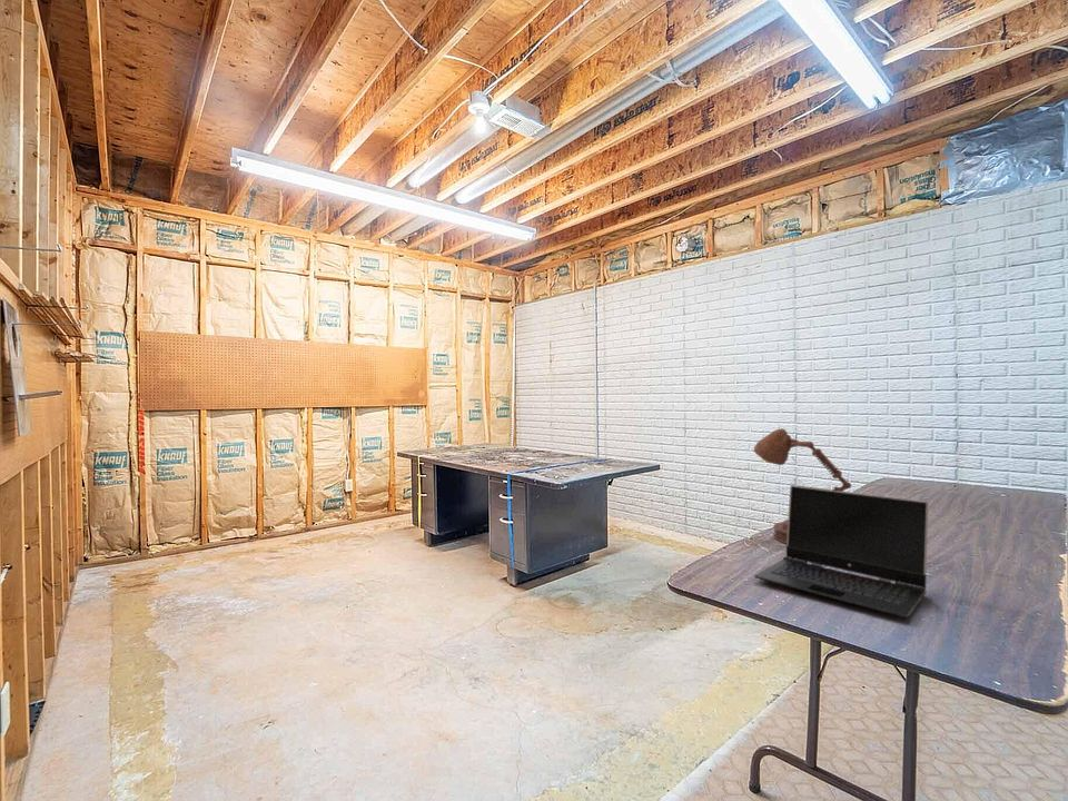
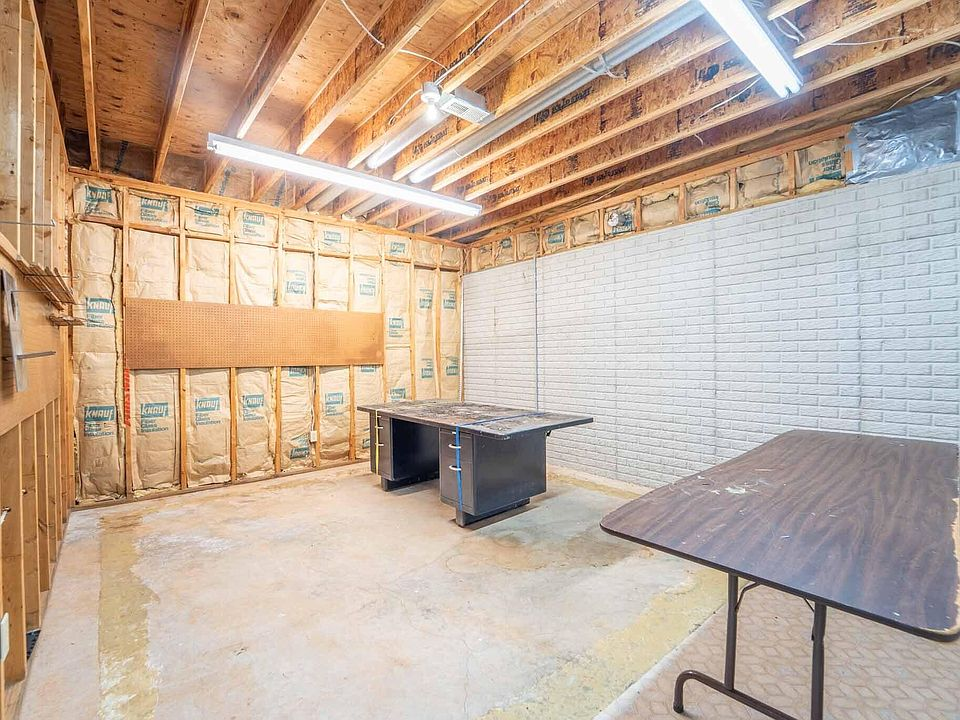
- desk lamp (782, 464)
- laptop computer (839, 542)
